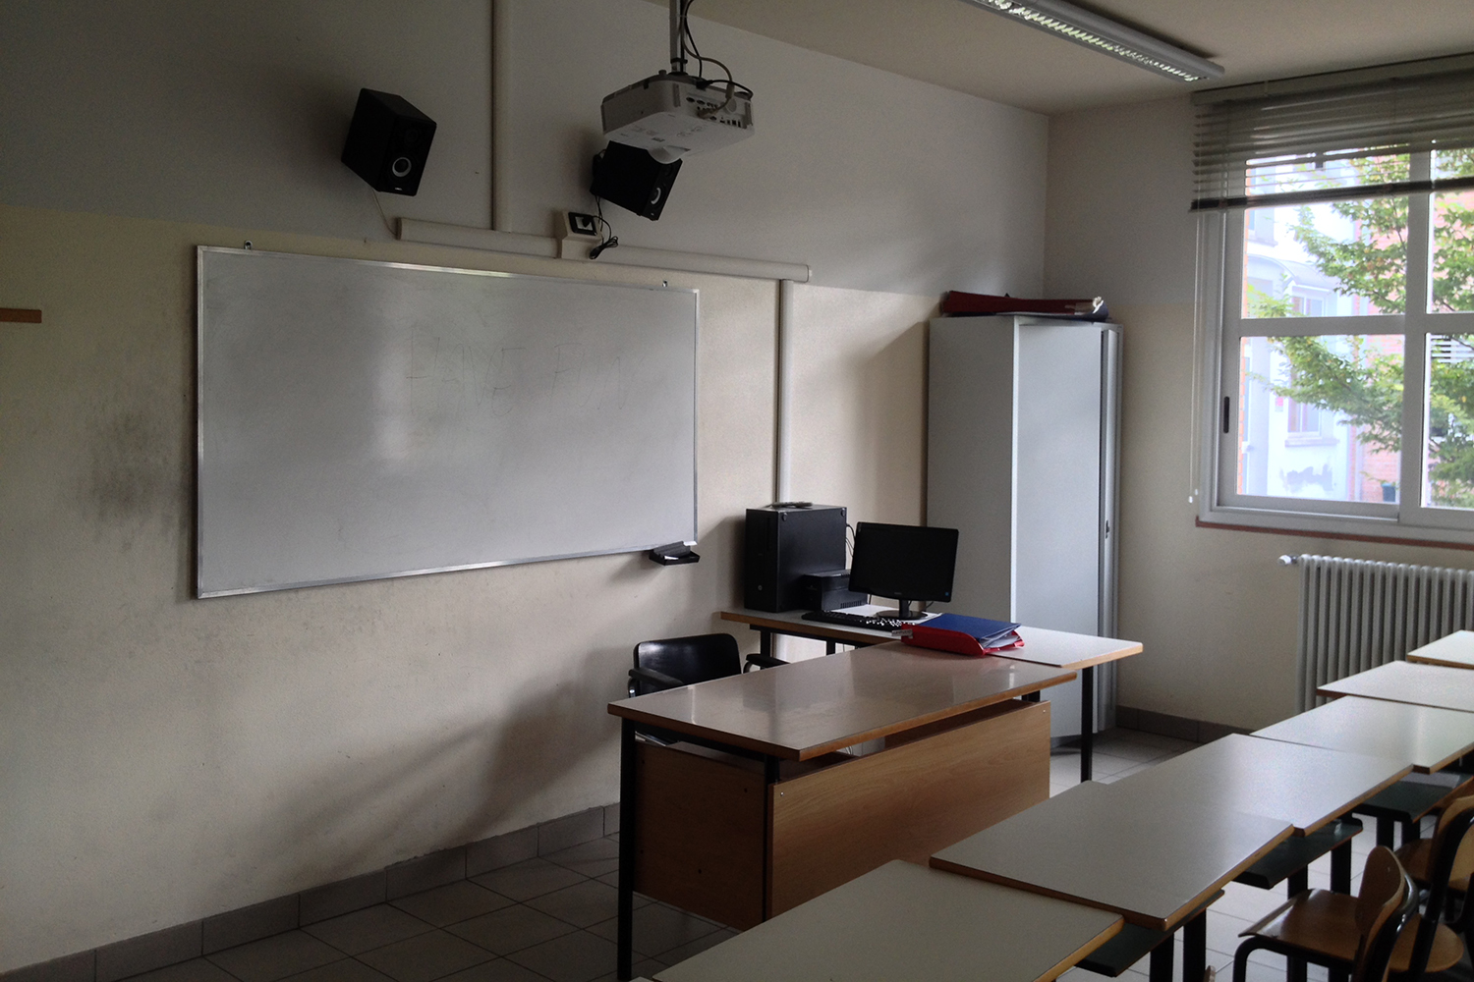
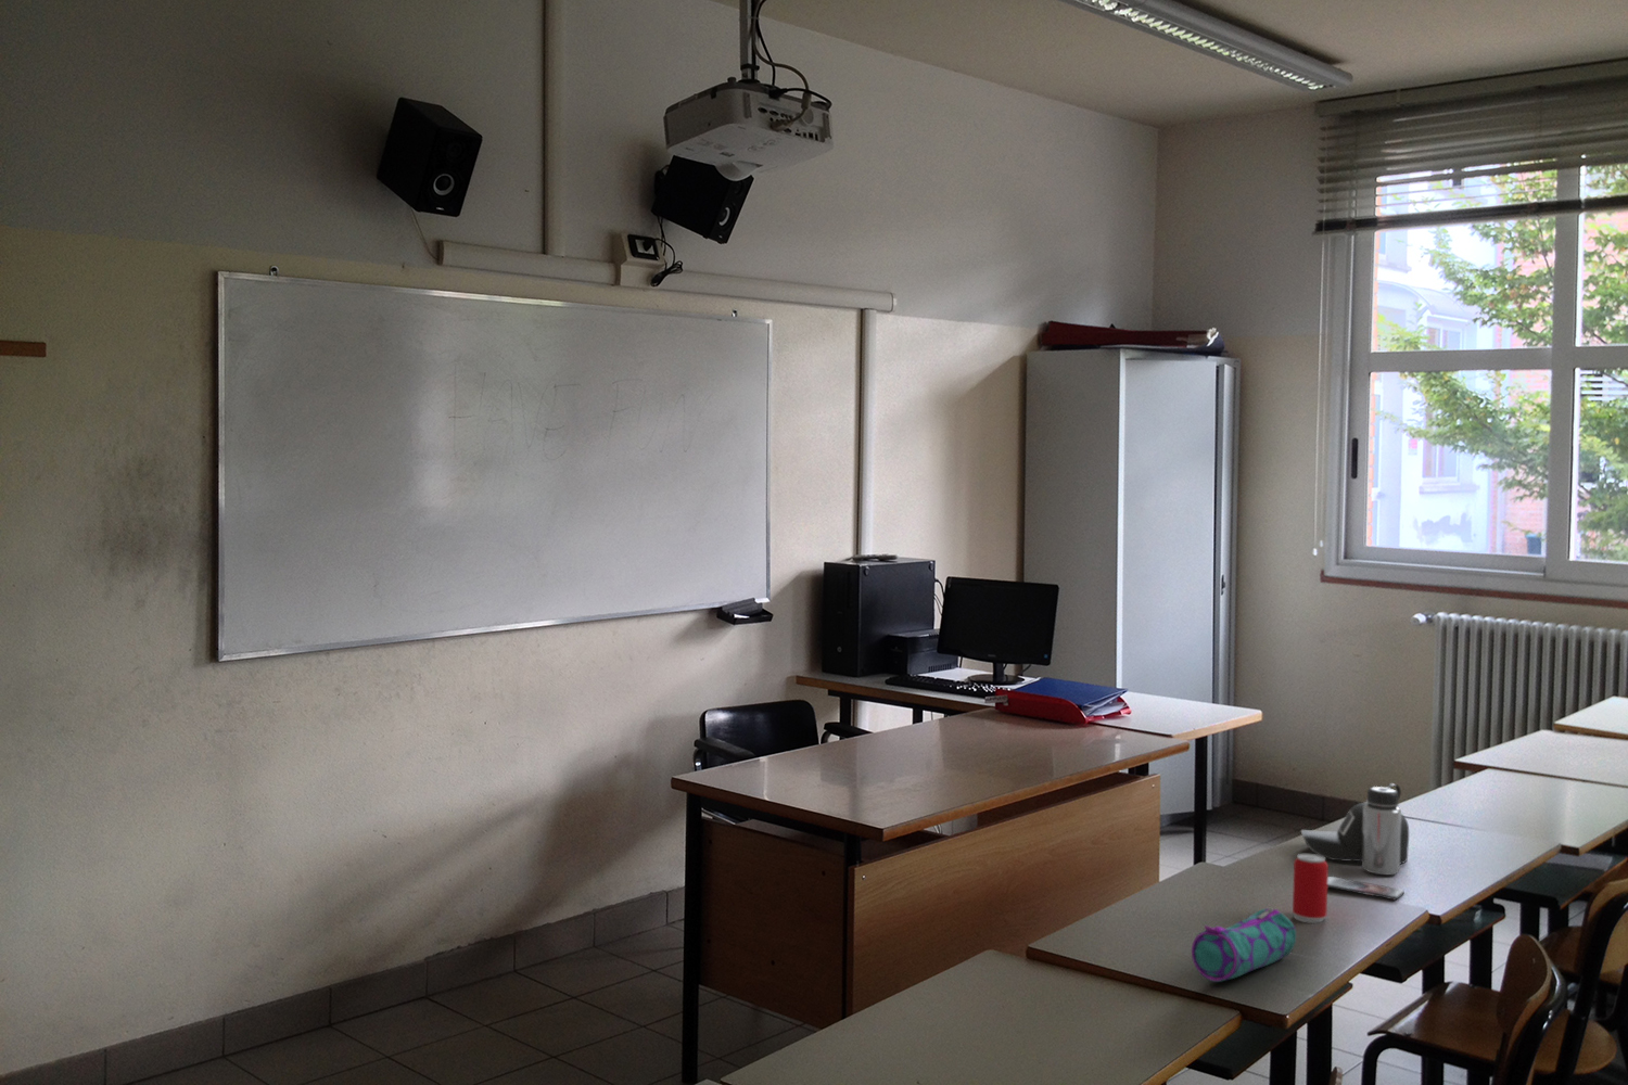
+ smartphone (1362, 888)
+ water bottle (1362, 814)
+ beverage can (1309, 888)
+ pencil case (1244, 943)
